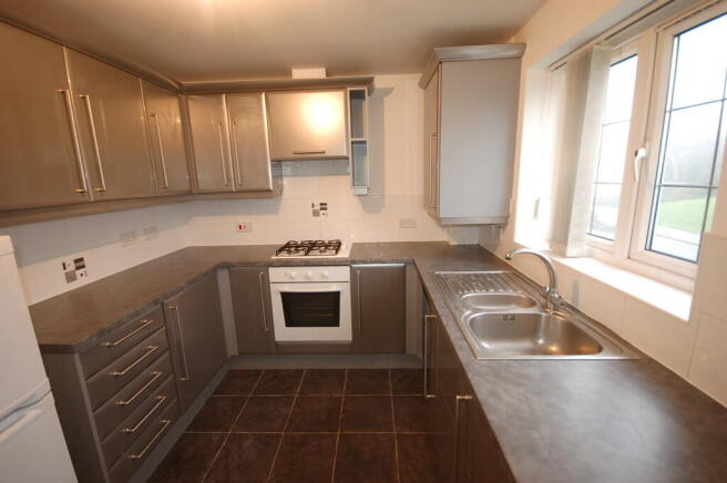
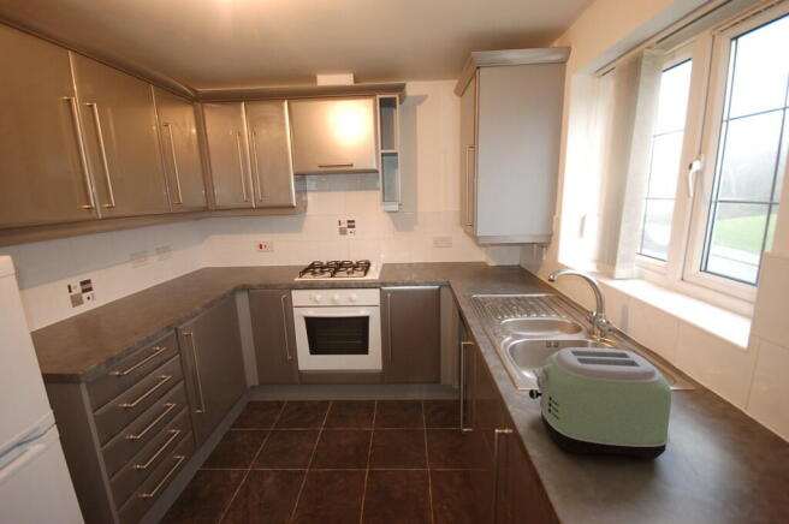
+ toaster (594, 397)
